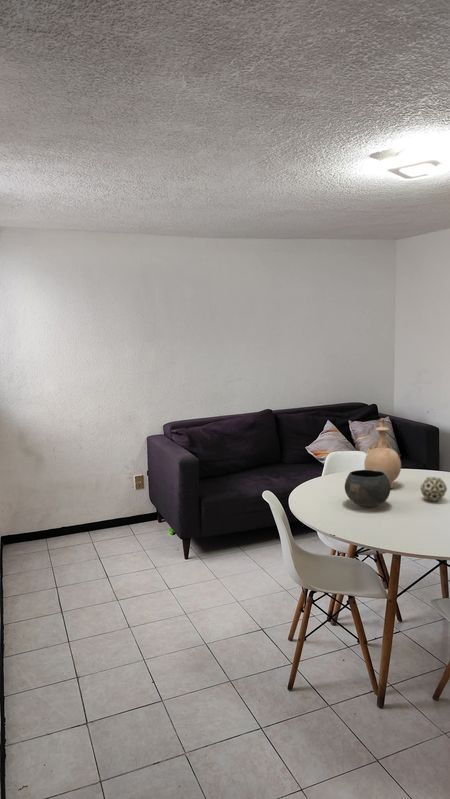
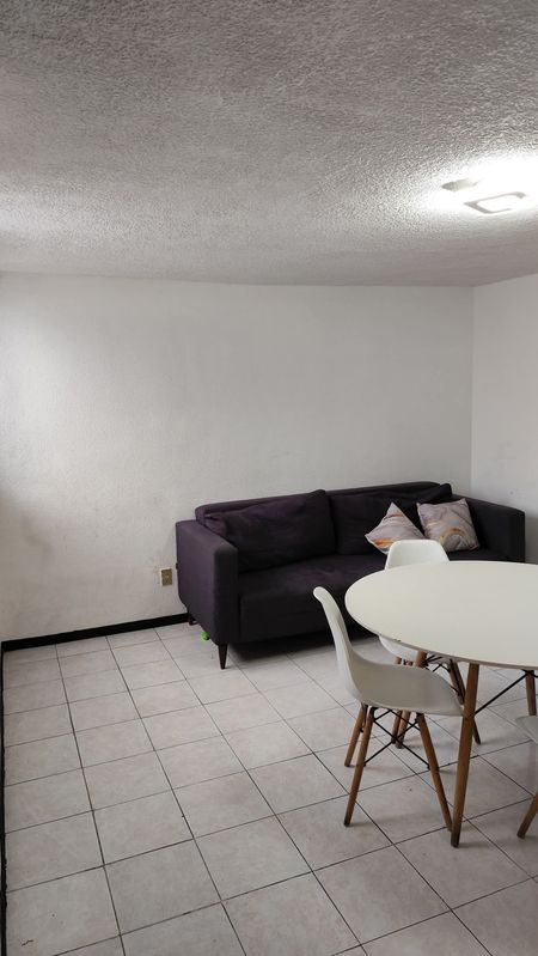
- bowl (367, 489)
- decorative ball (433, 488)
- vase (382, 452)
